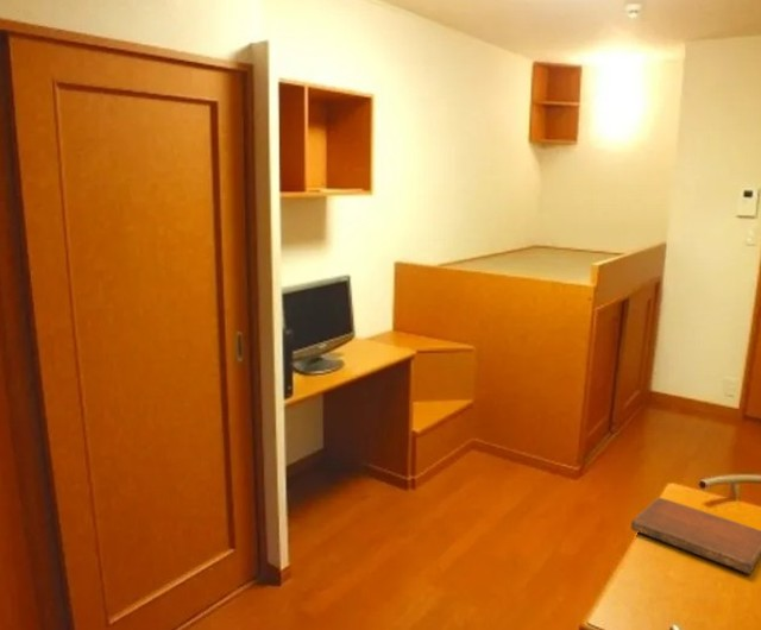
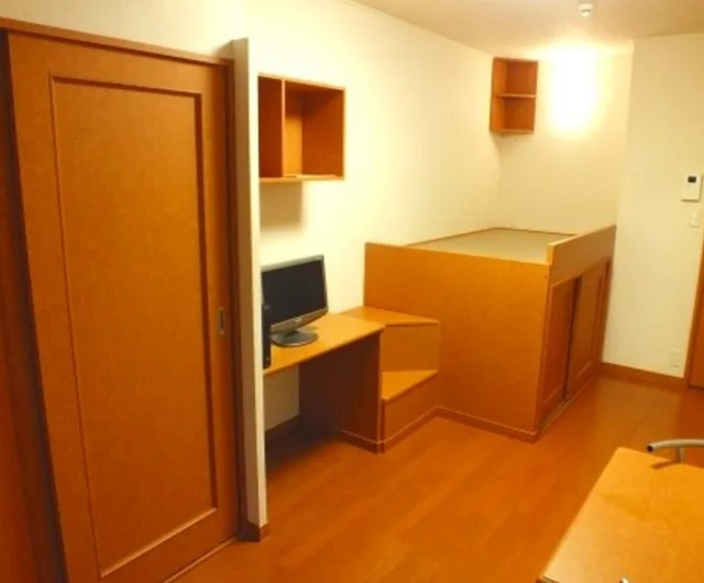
- notebook (699, 531)
